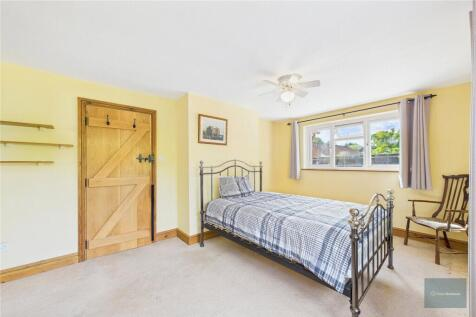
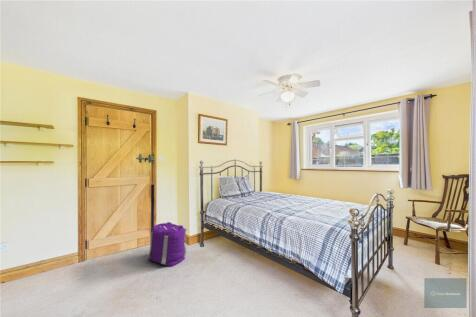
+ backpack (167, 242)
